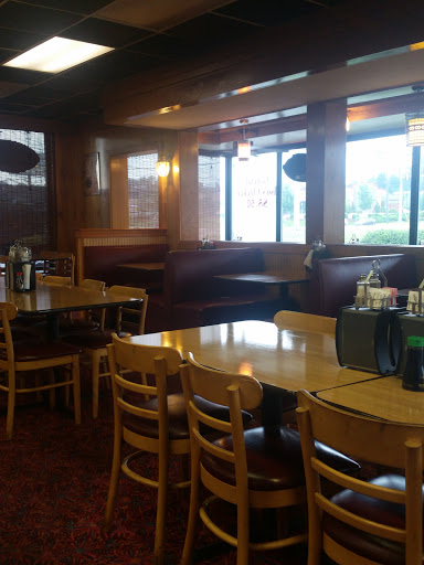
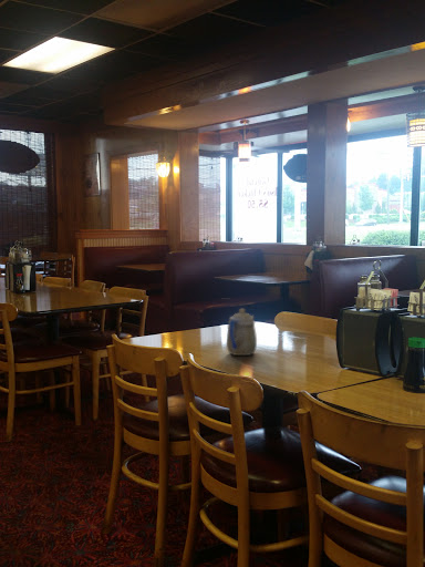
+ teapot (241, 331)
